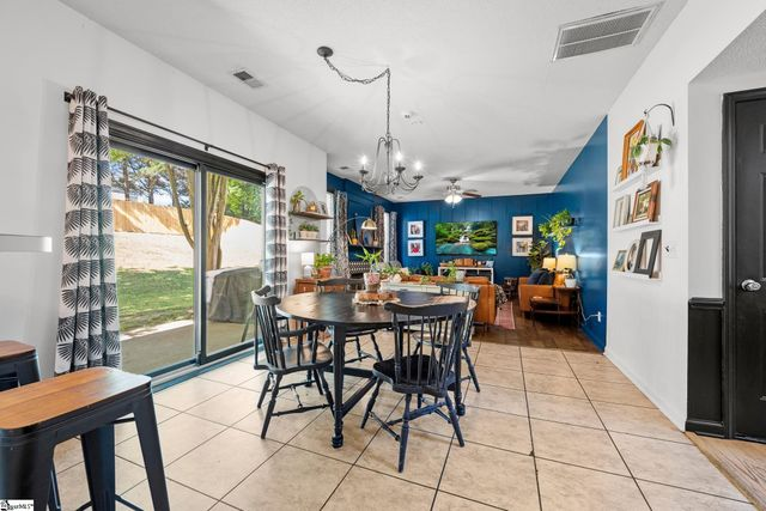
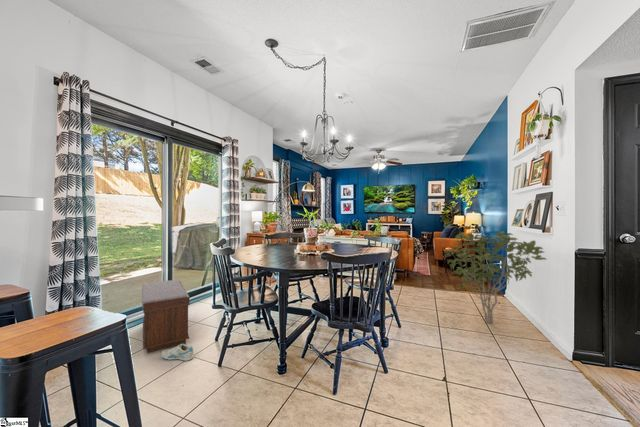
+ bench (163, 310)
+ shrub (491, 276)
+ sneaker (177, 351)
